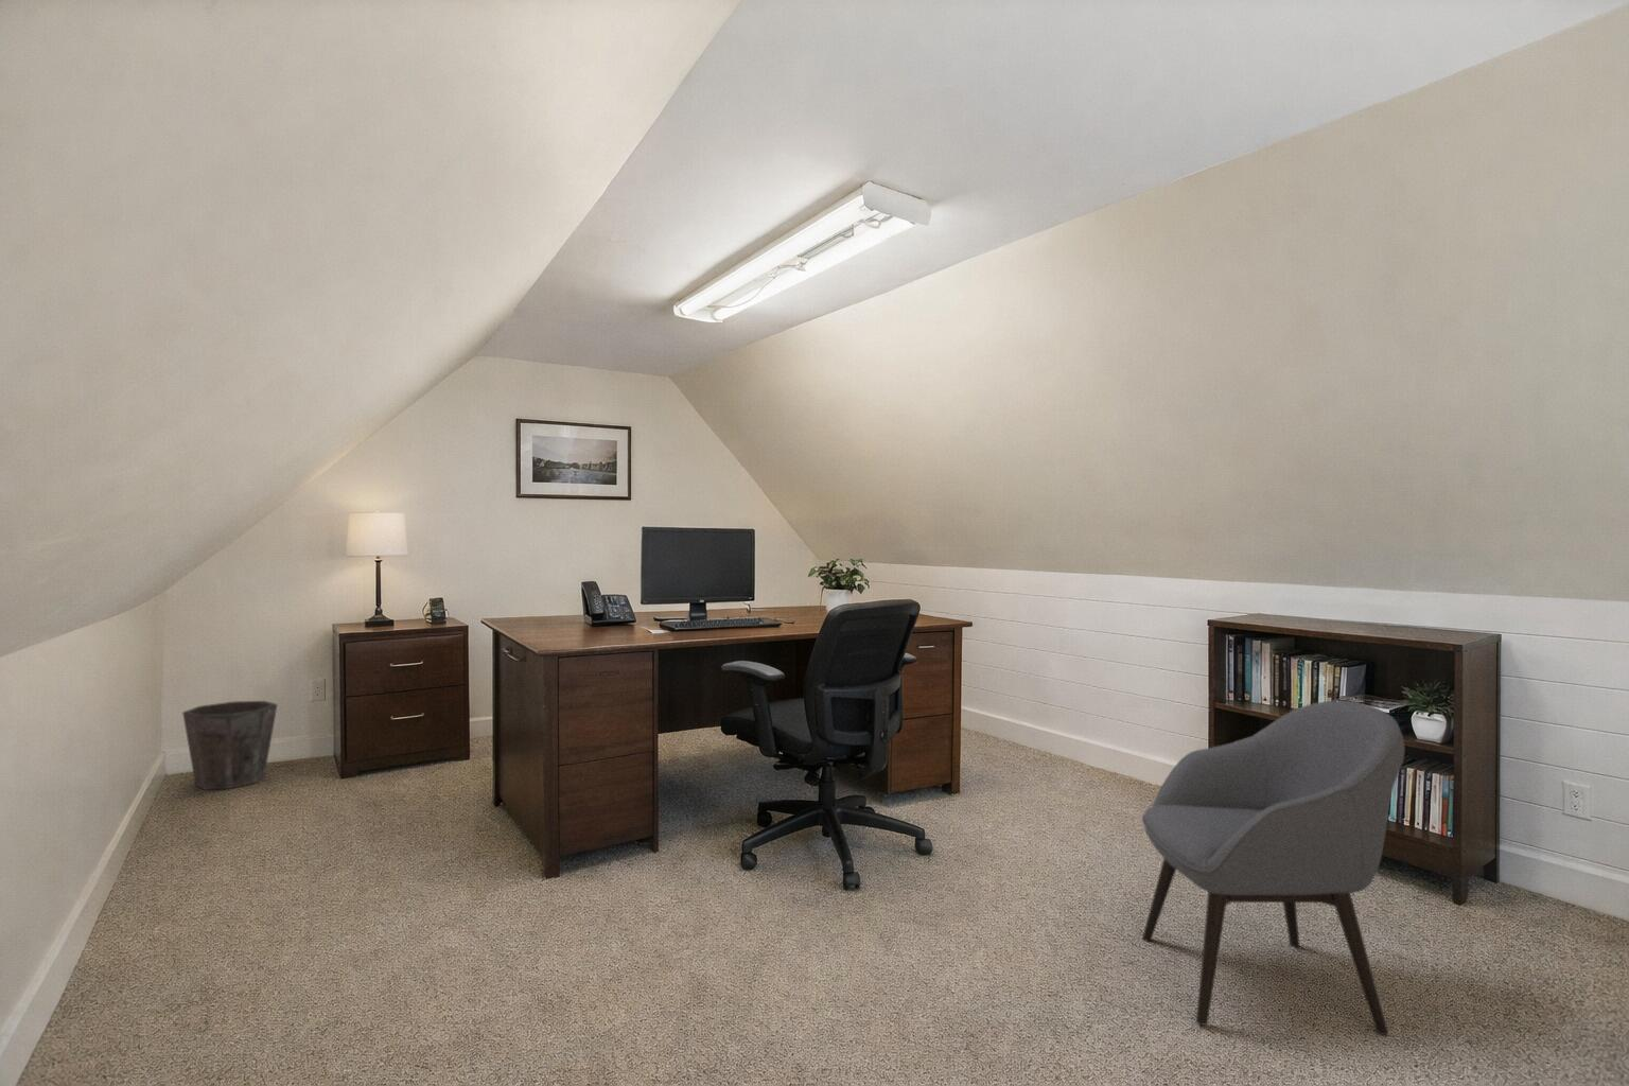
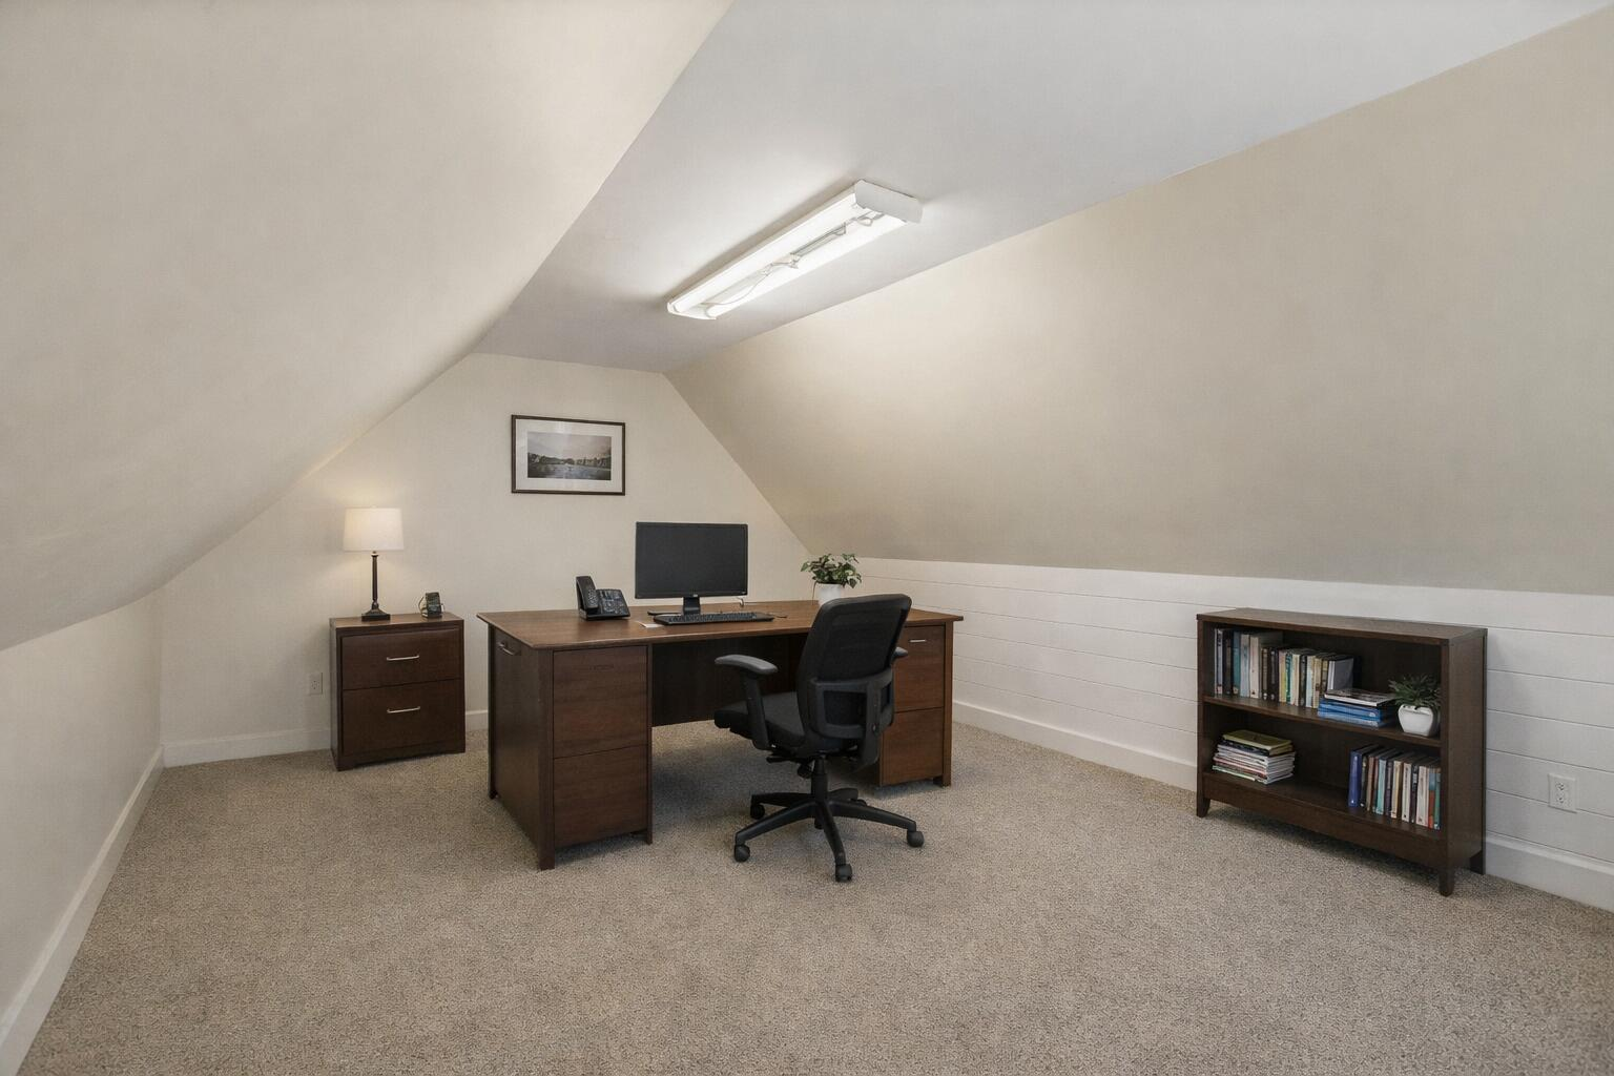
- chair (1261, 842)
- waste bin (230, 744)
